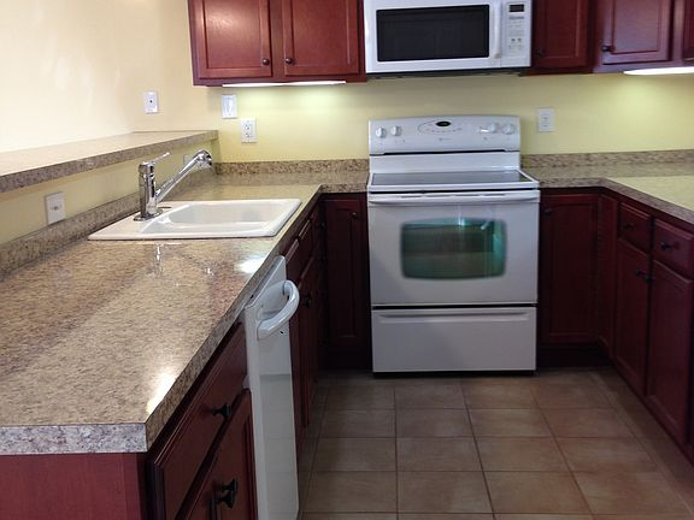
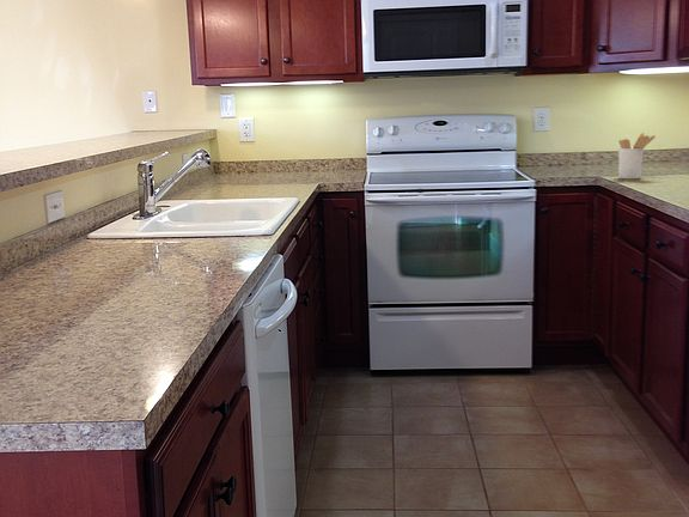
+ utensil holder (635, 156)
